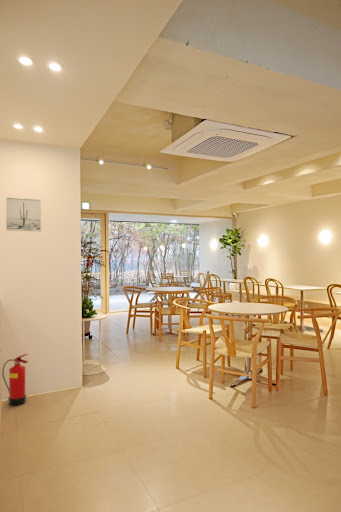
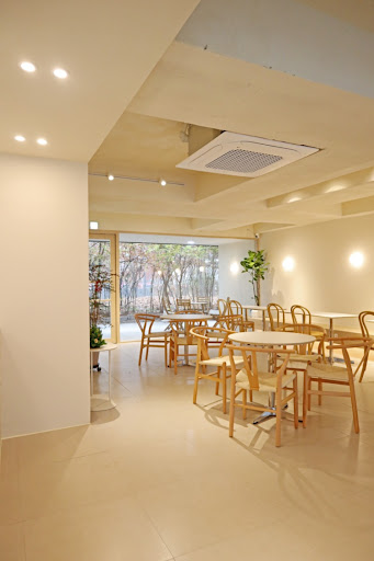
- fire extinguisher (15, 377)
- wall art (23, 214)
